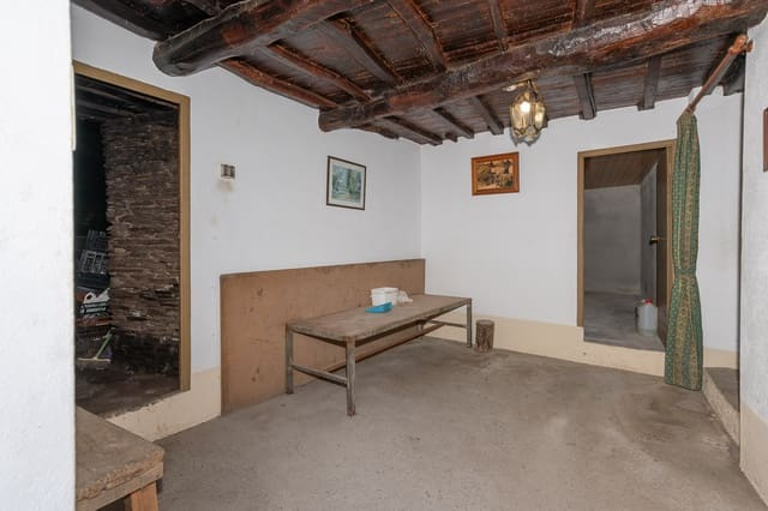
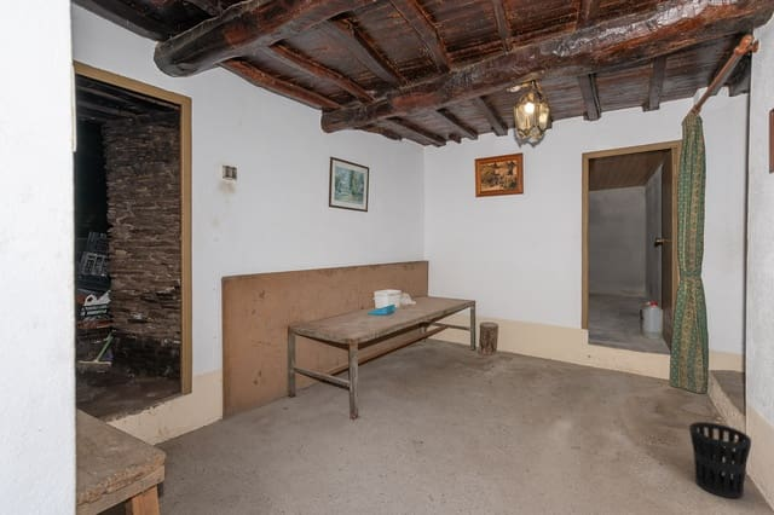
+ wastebasket (718, 459)
